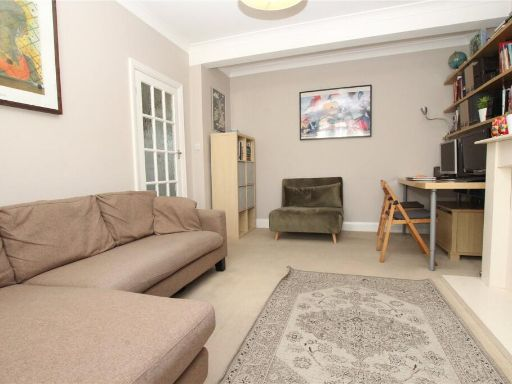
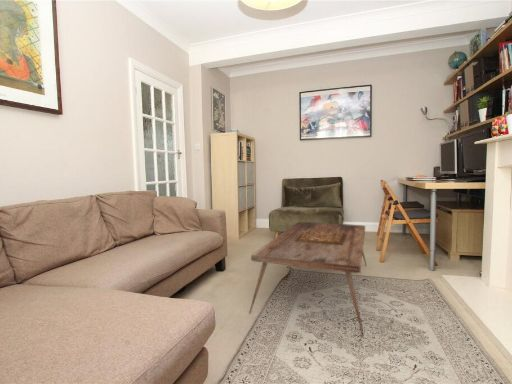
+ coffee table (319, 258)
